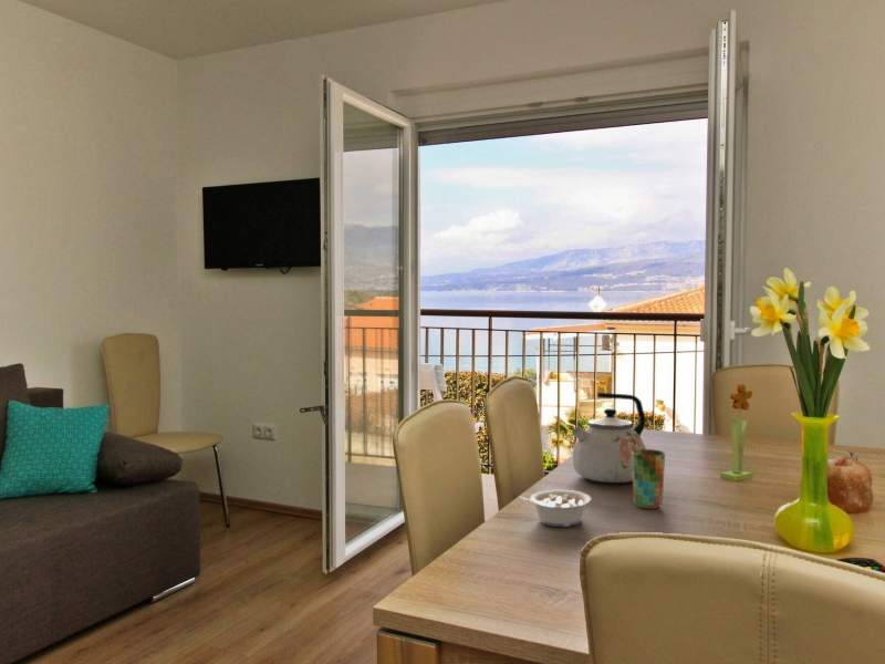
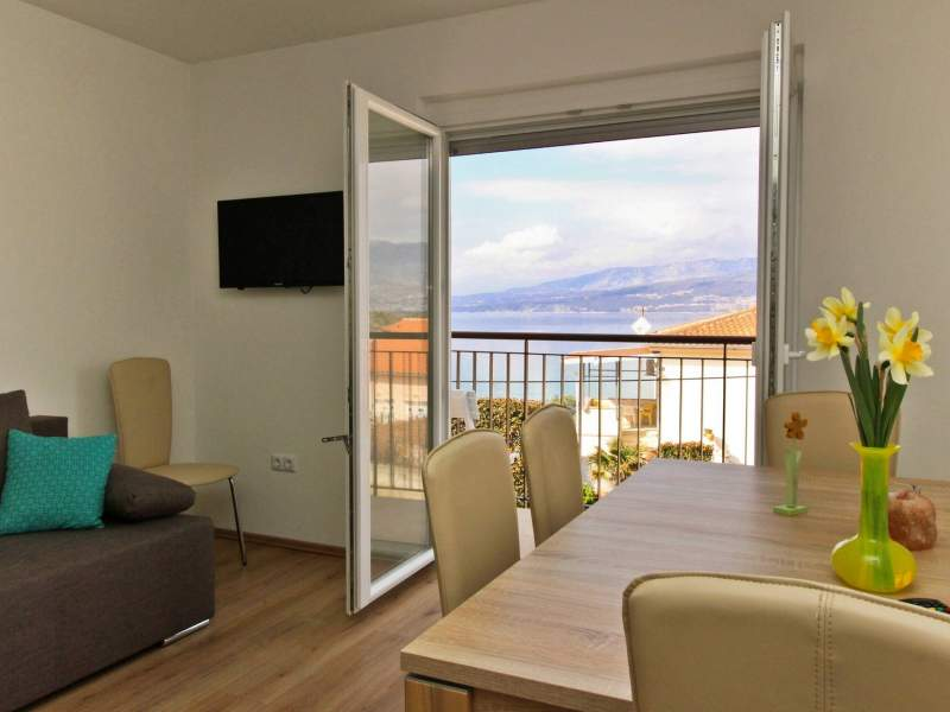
- legume (559, 507)
- cup (647, 478)
- kettle (608, 435)
